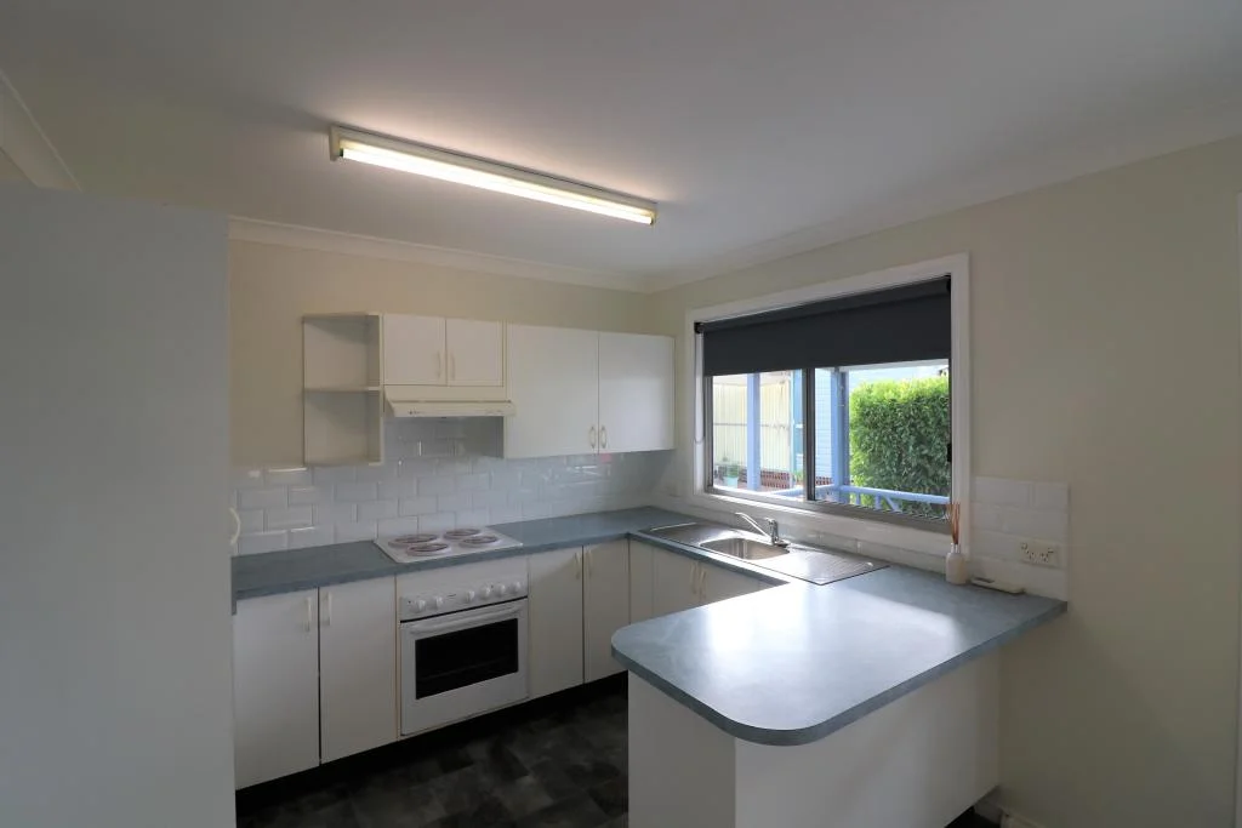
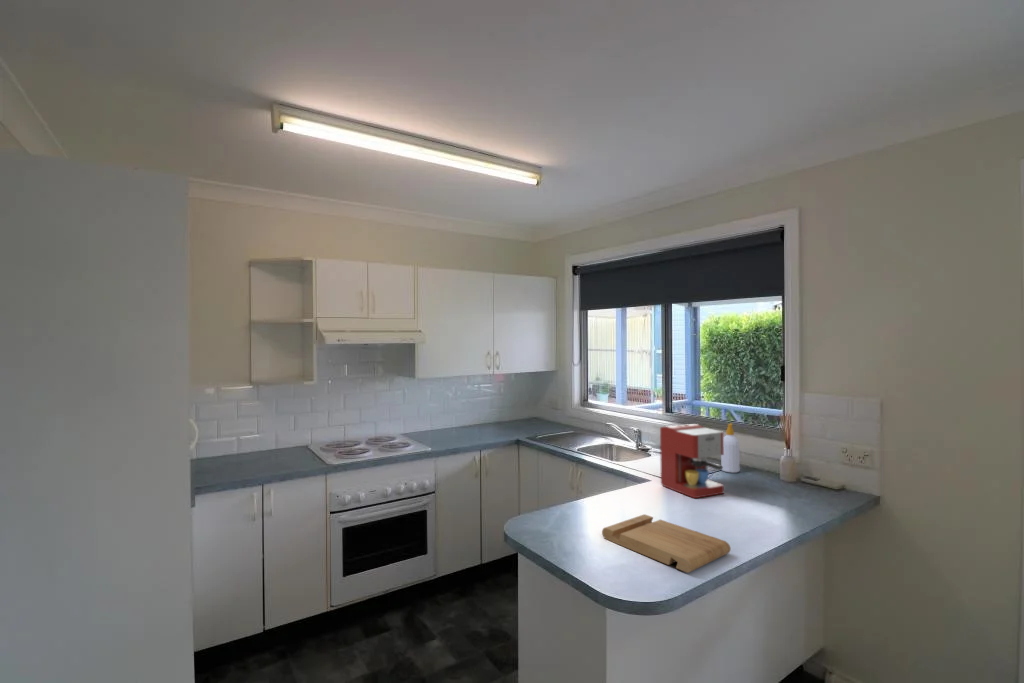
+ cutting board (663, 540)
+ soap bottle (730, 447)
+ coffee maker (691, 458)
